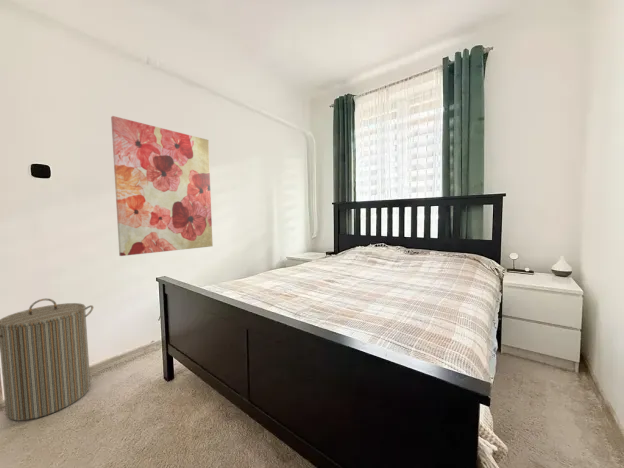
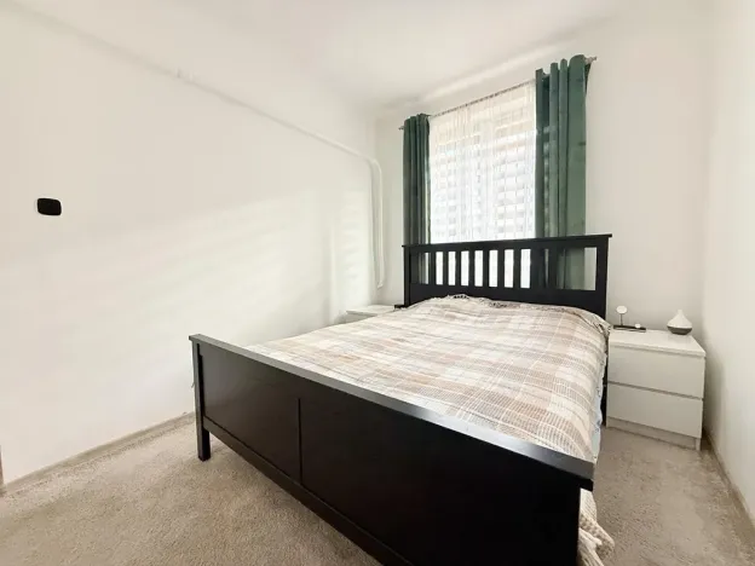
- wall art (169, 190)
- laundry hamper (47, 349)
